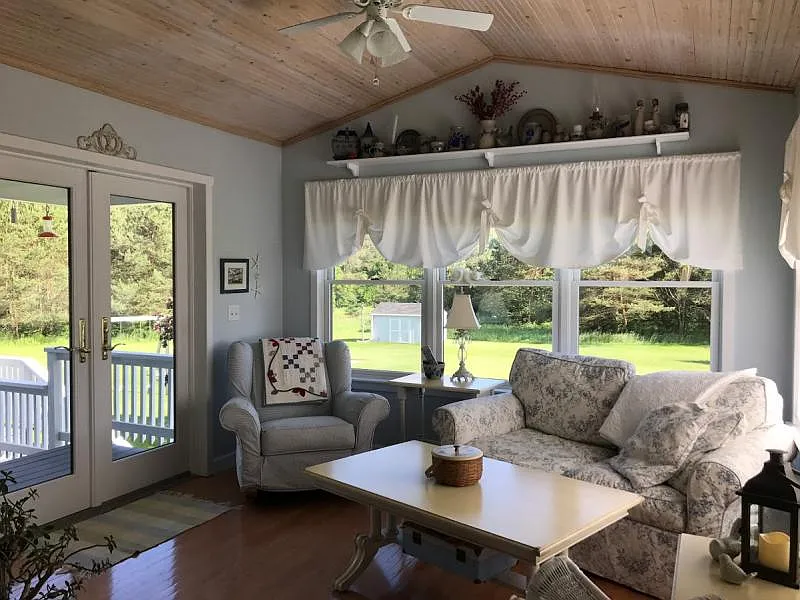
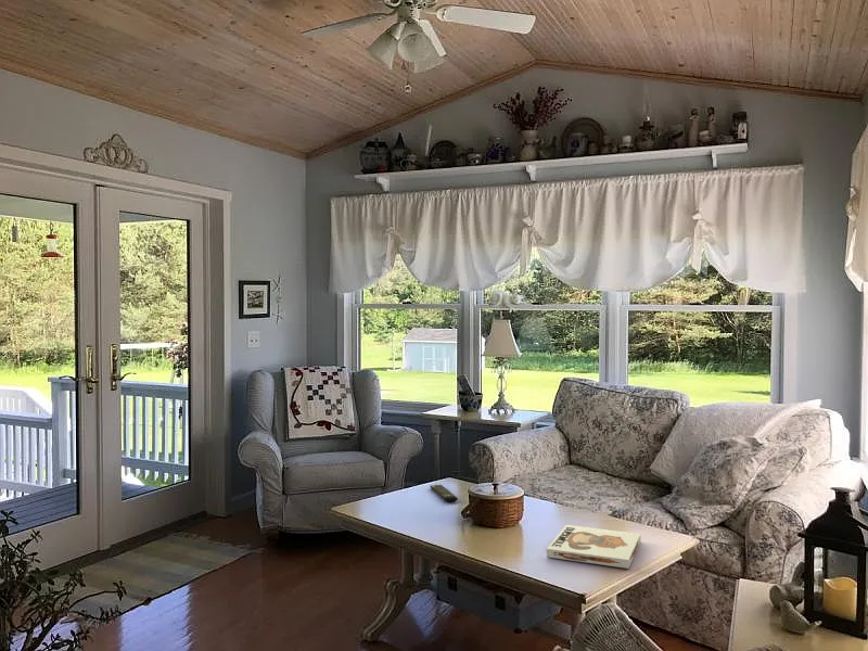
+ remote control (443, 493)
+ board game (595, 545)
